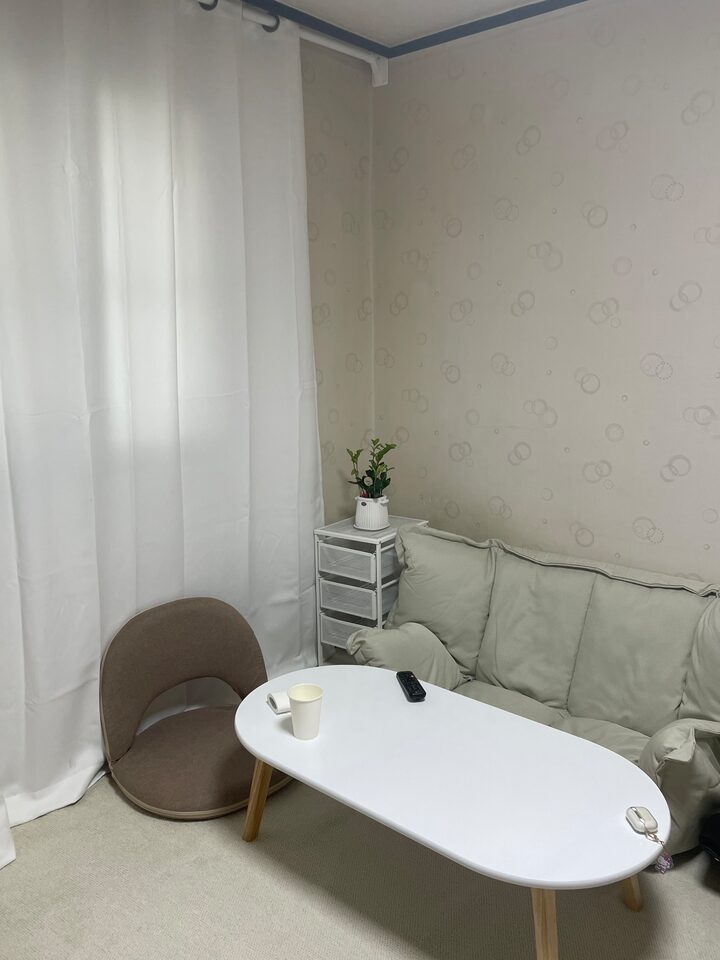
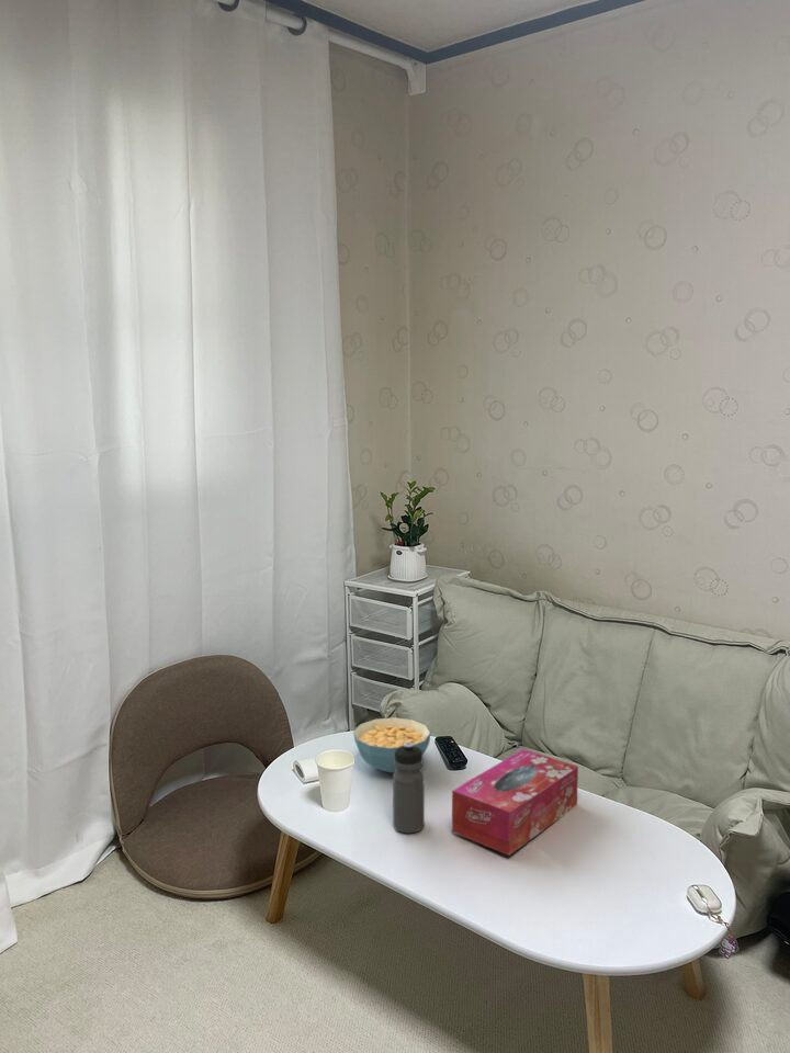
+ water bottle (408, 784)
+ cereal bowl (392, 749)
+ tissue box (516, 797)
